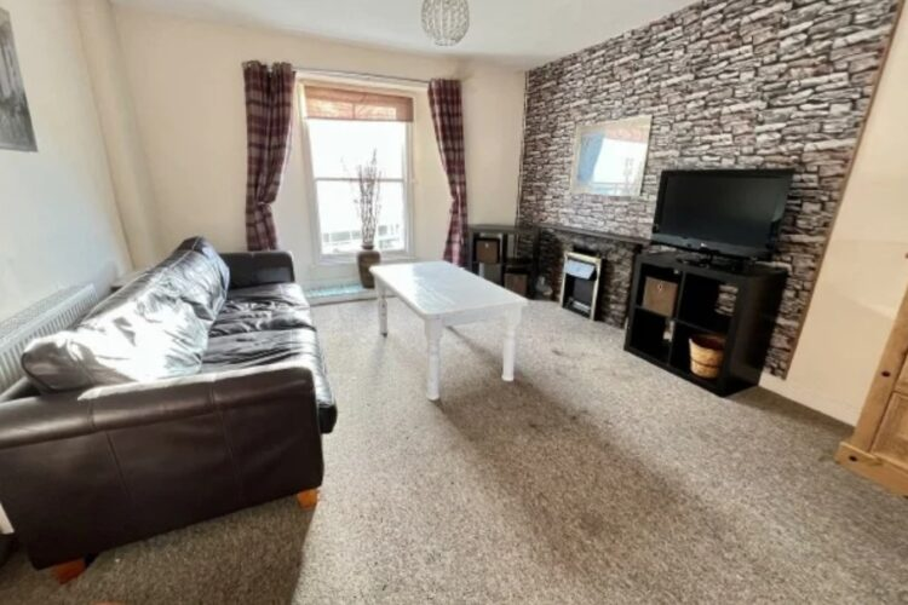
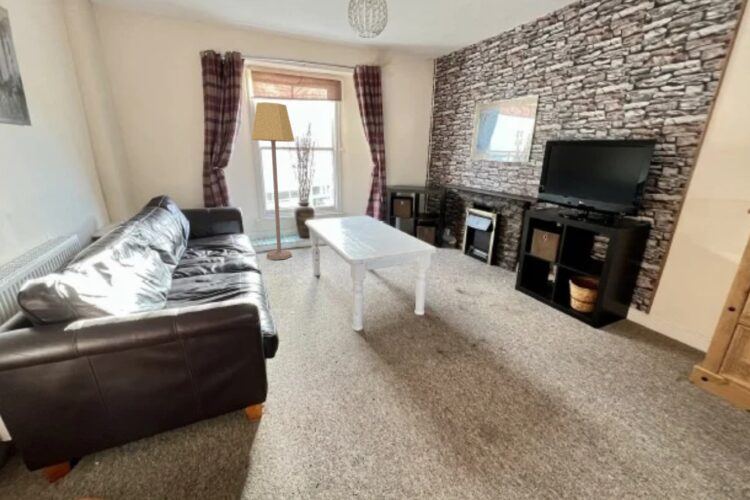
+ lamp (275, 185)
